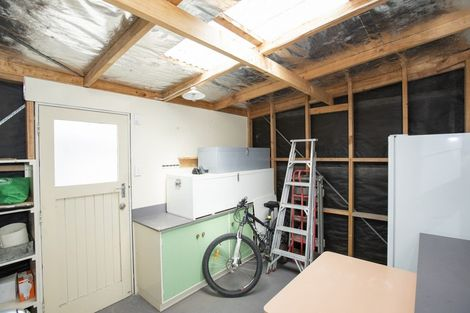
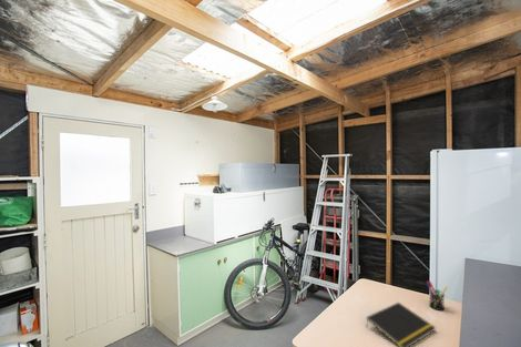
+ notepad (400, 323)
+ pen holder (436, 295)
